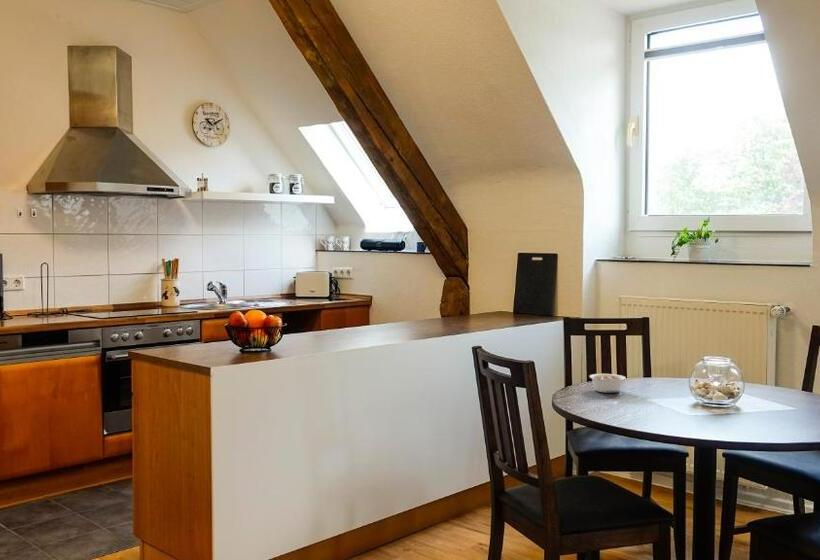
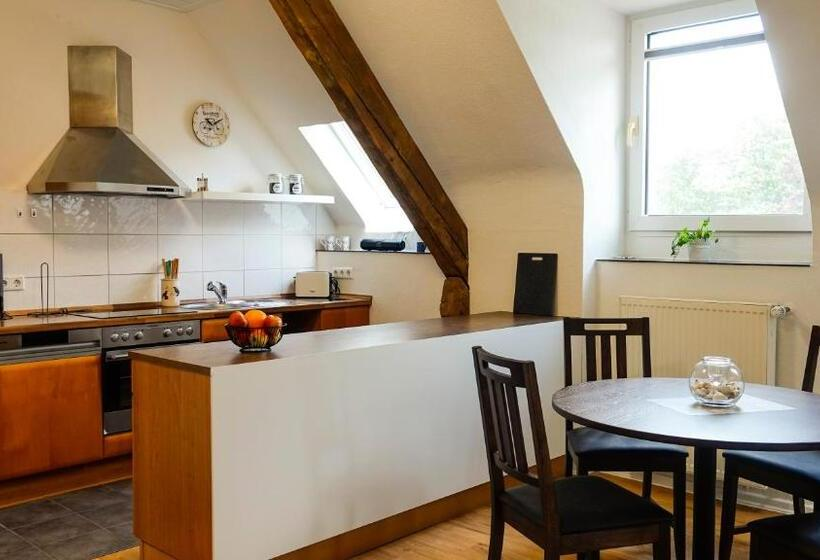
- legume (607, 382)
